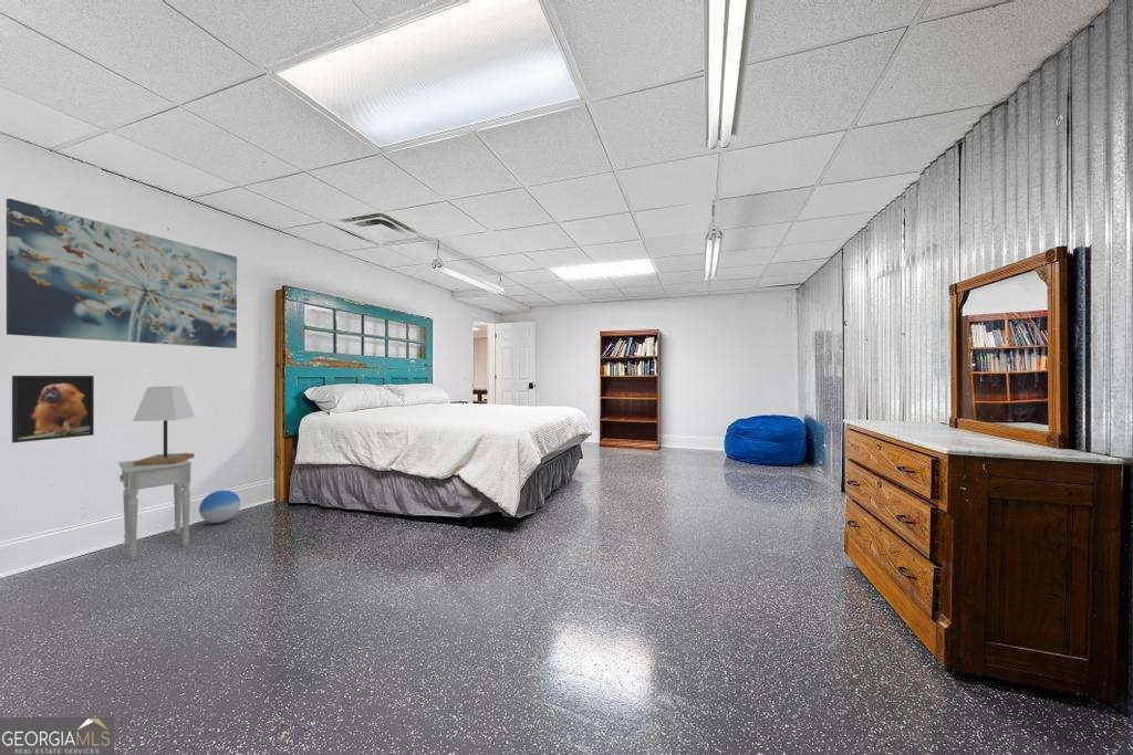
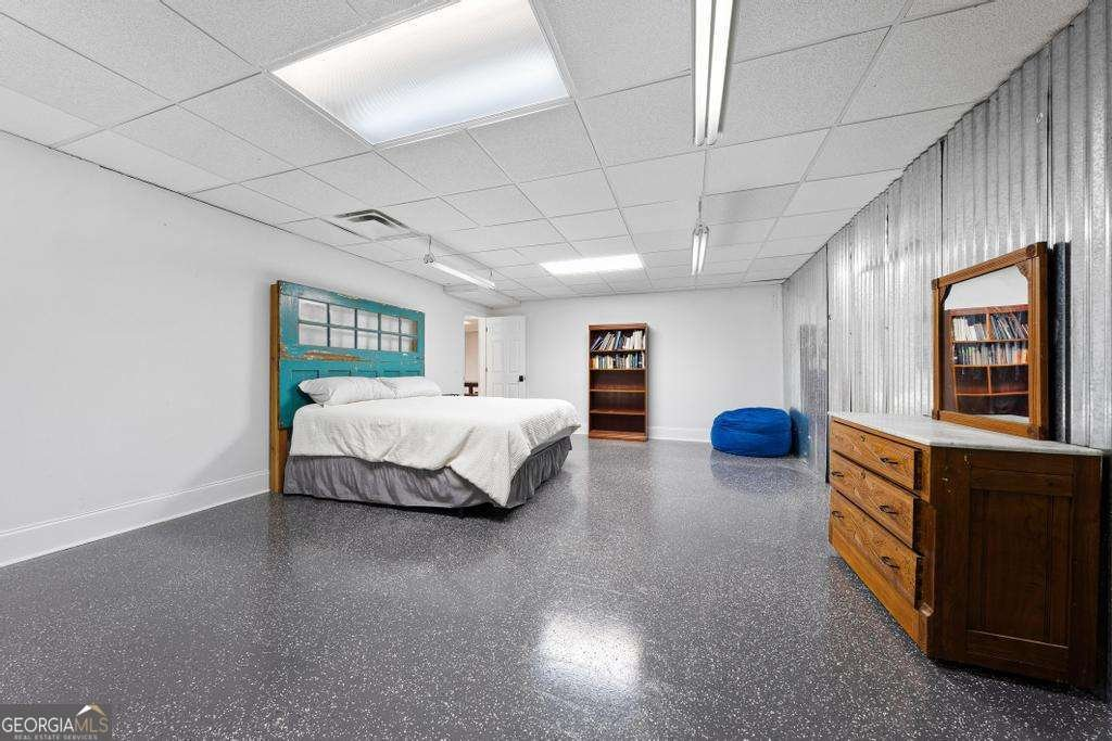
- nightstand (137, 504)
- lamp (165, 423)
- ball (220, 506)
- wall art (144, 287)
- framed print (55, 407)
